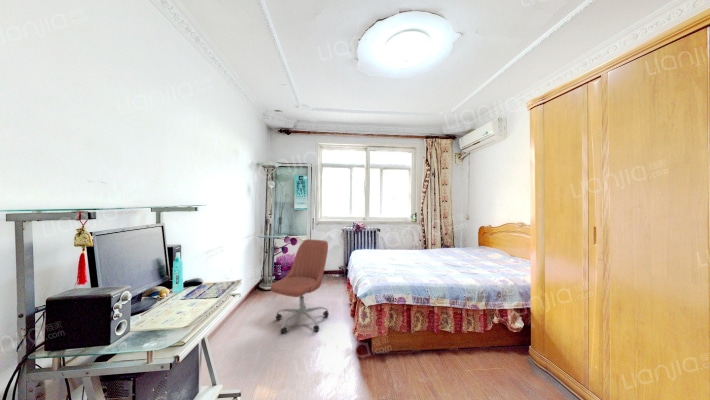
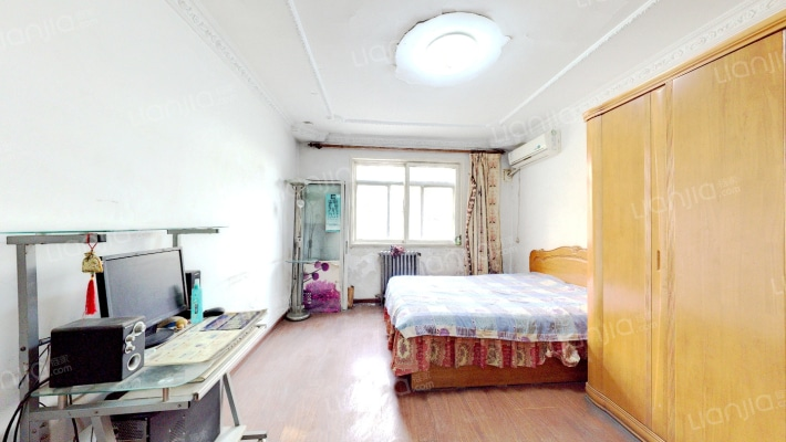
- office chair (300, 282)
